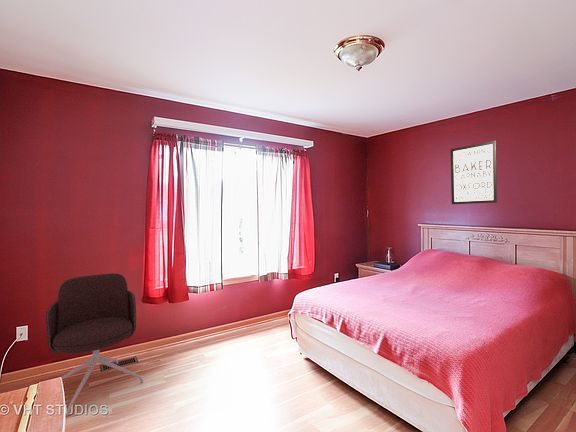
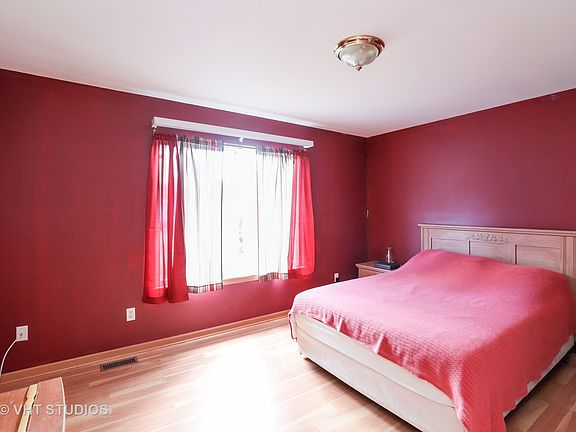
- wall art (472, 174)
- office chair (96, 333)
